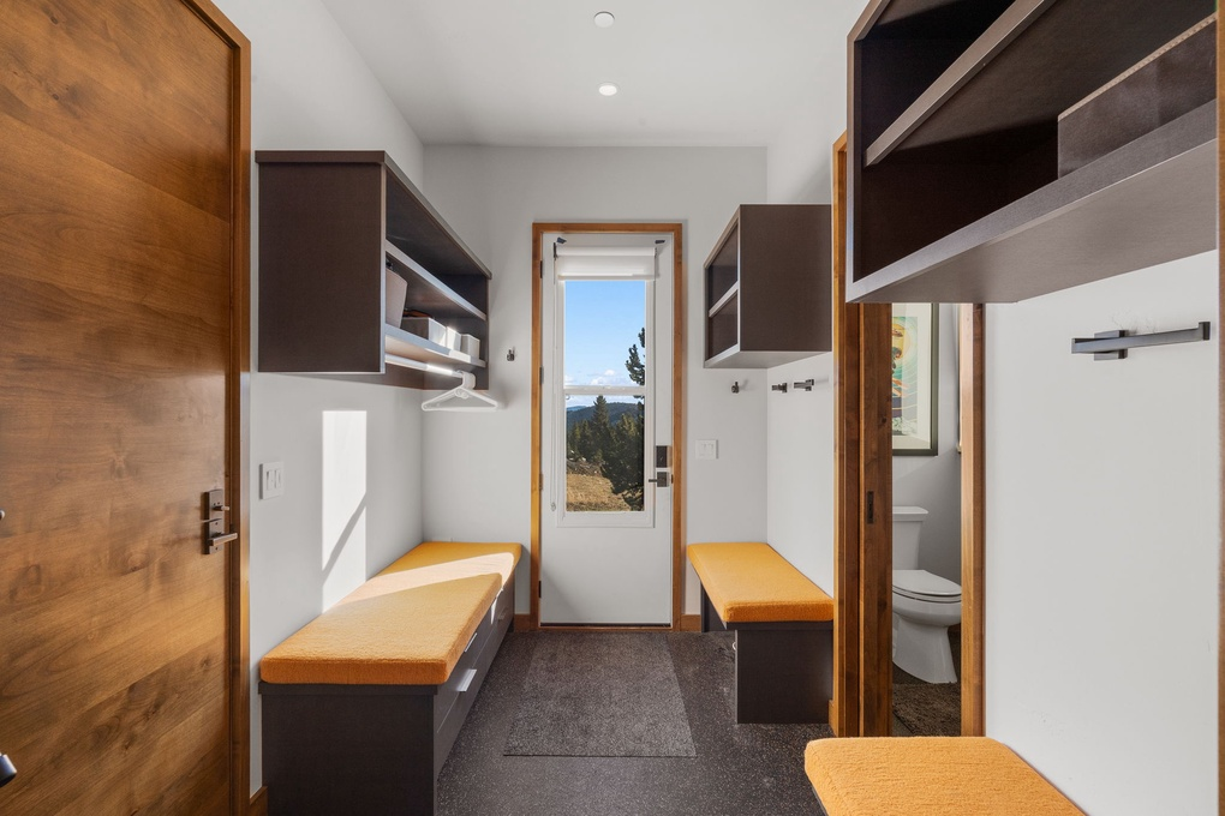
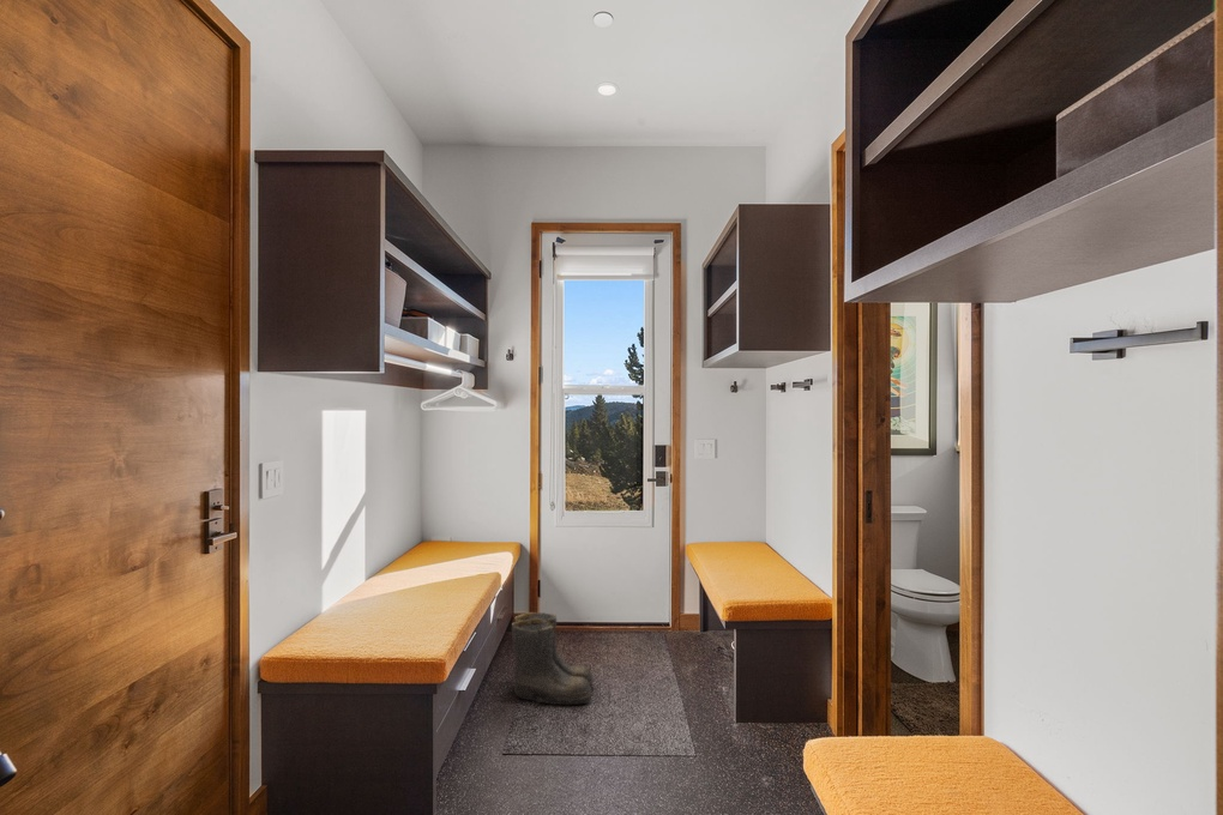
+ boots (553, 656)
